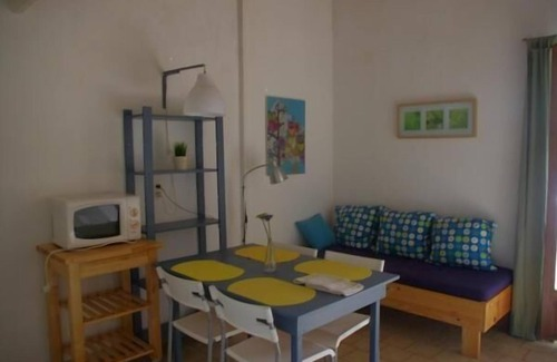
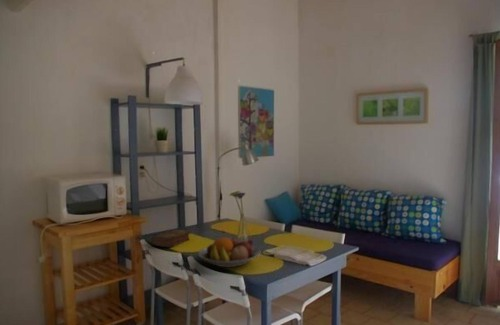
+ book (171, 237)
+ fruit bowl (229, 249)
